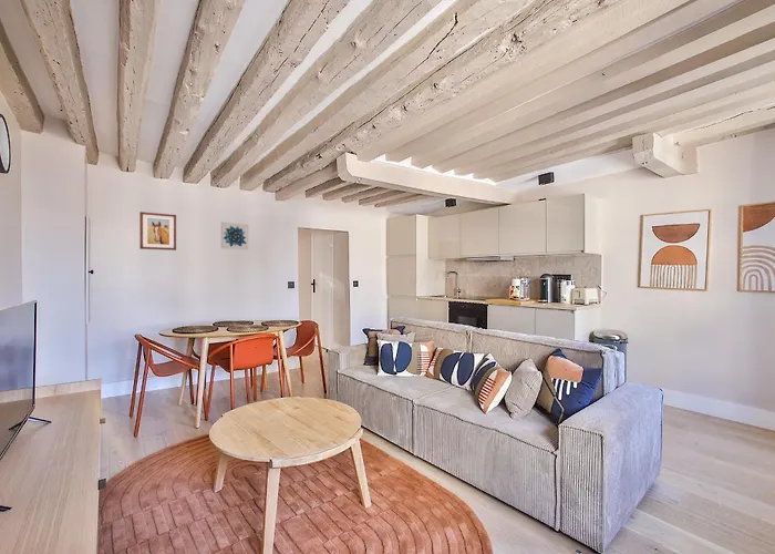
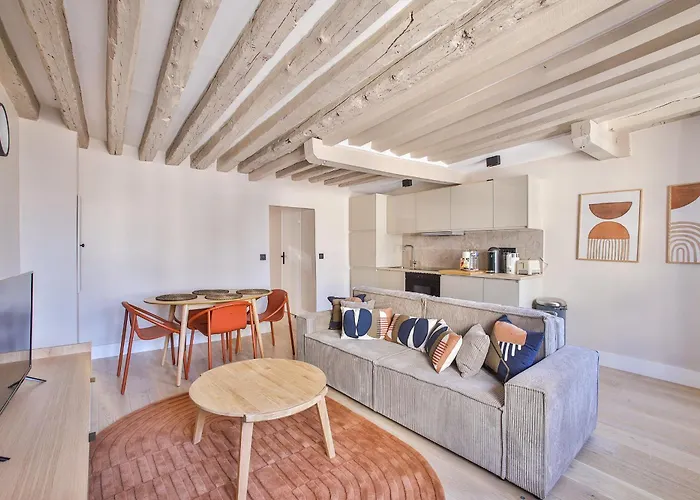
- wall art (235, 236)
- wall art (158, 232)
